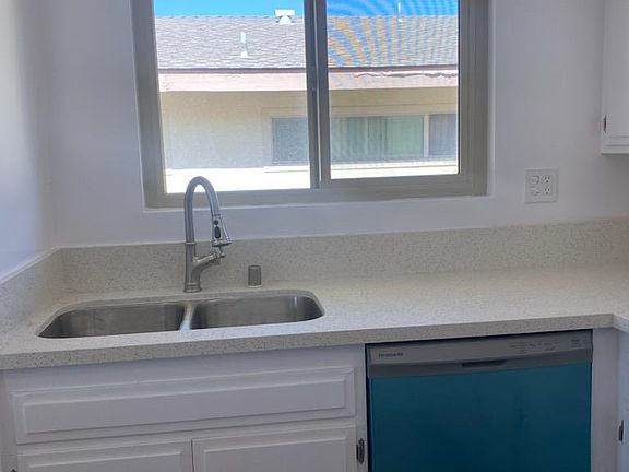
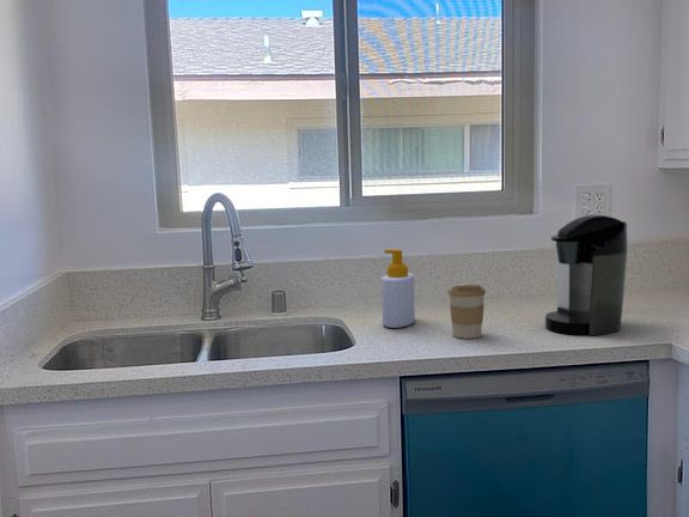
+ coffee maker (578, 268)
+ coffee cup (467, 309)
+ soap bottle (397, 286)
